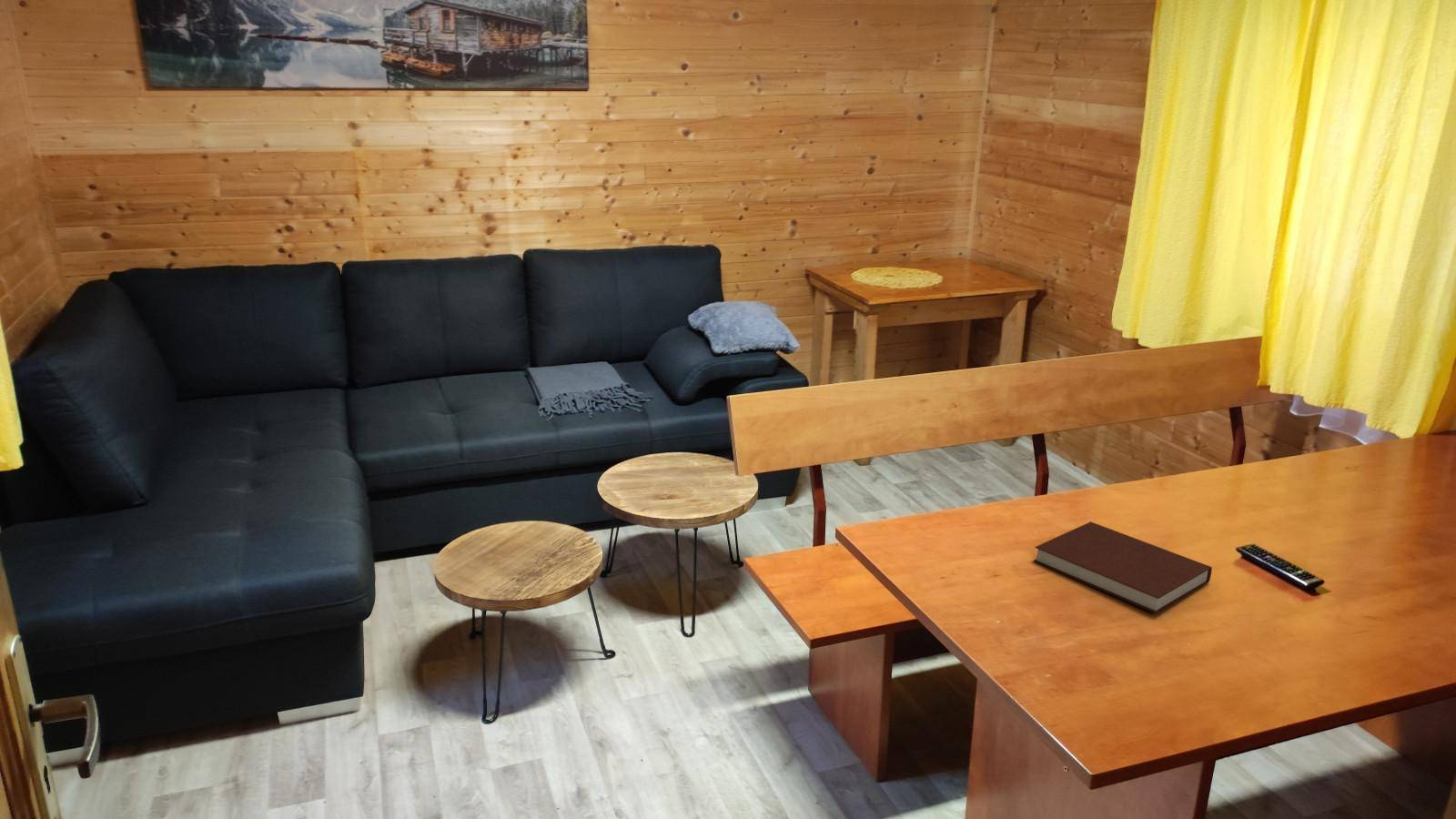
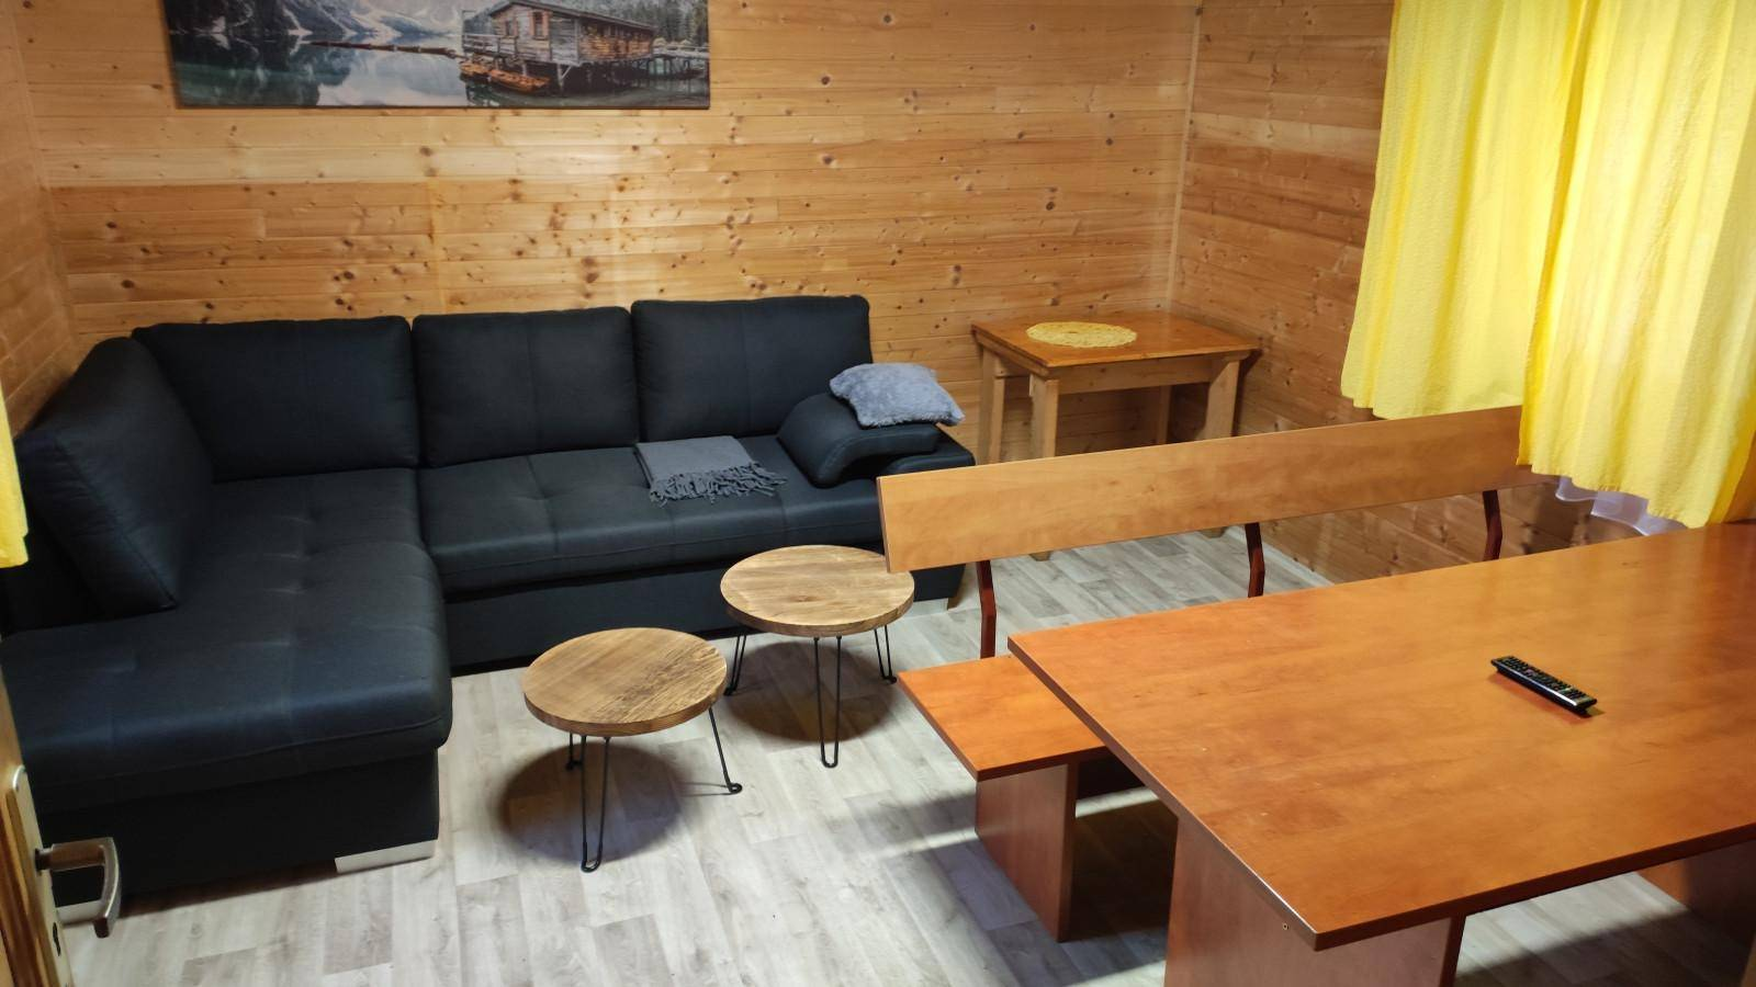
- notebook (1120, 563)
